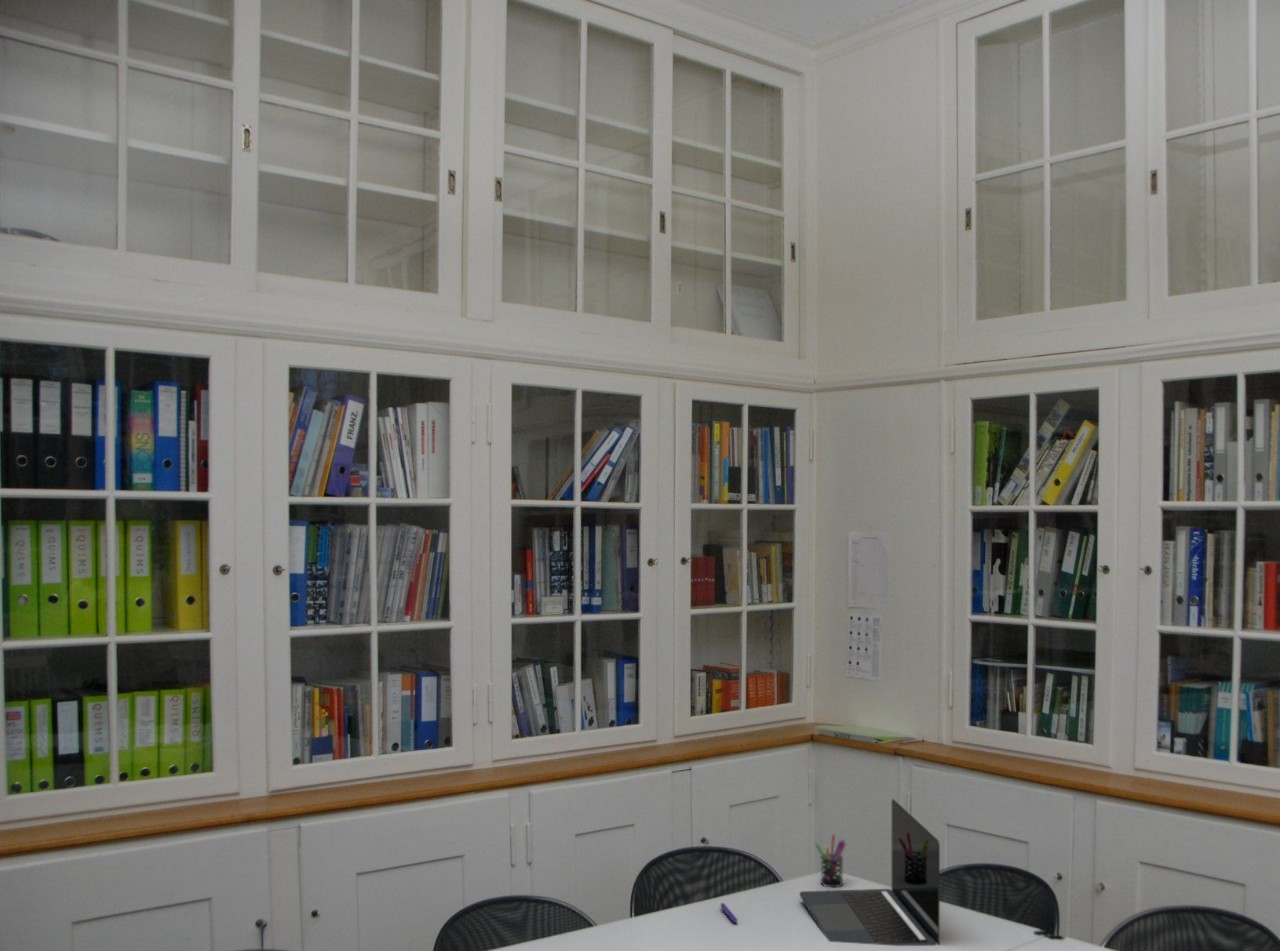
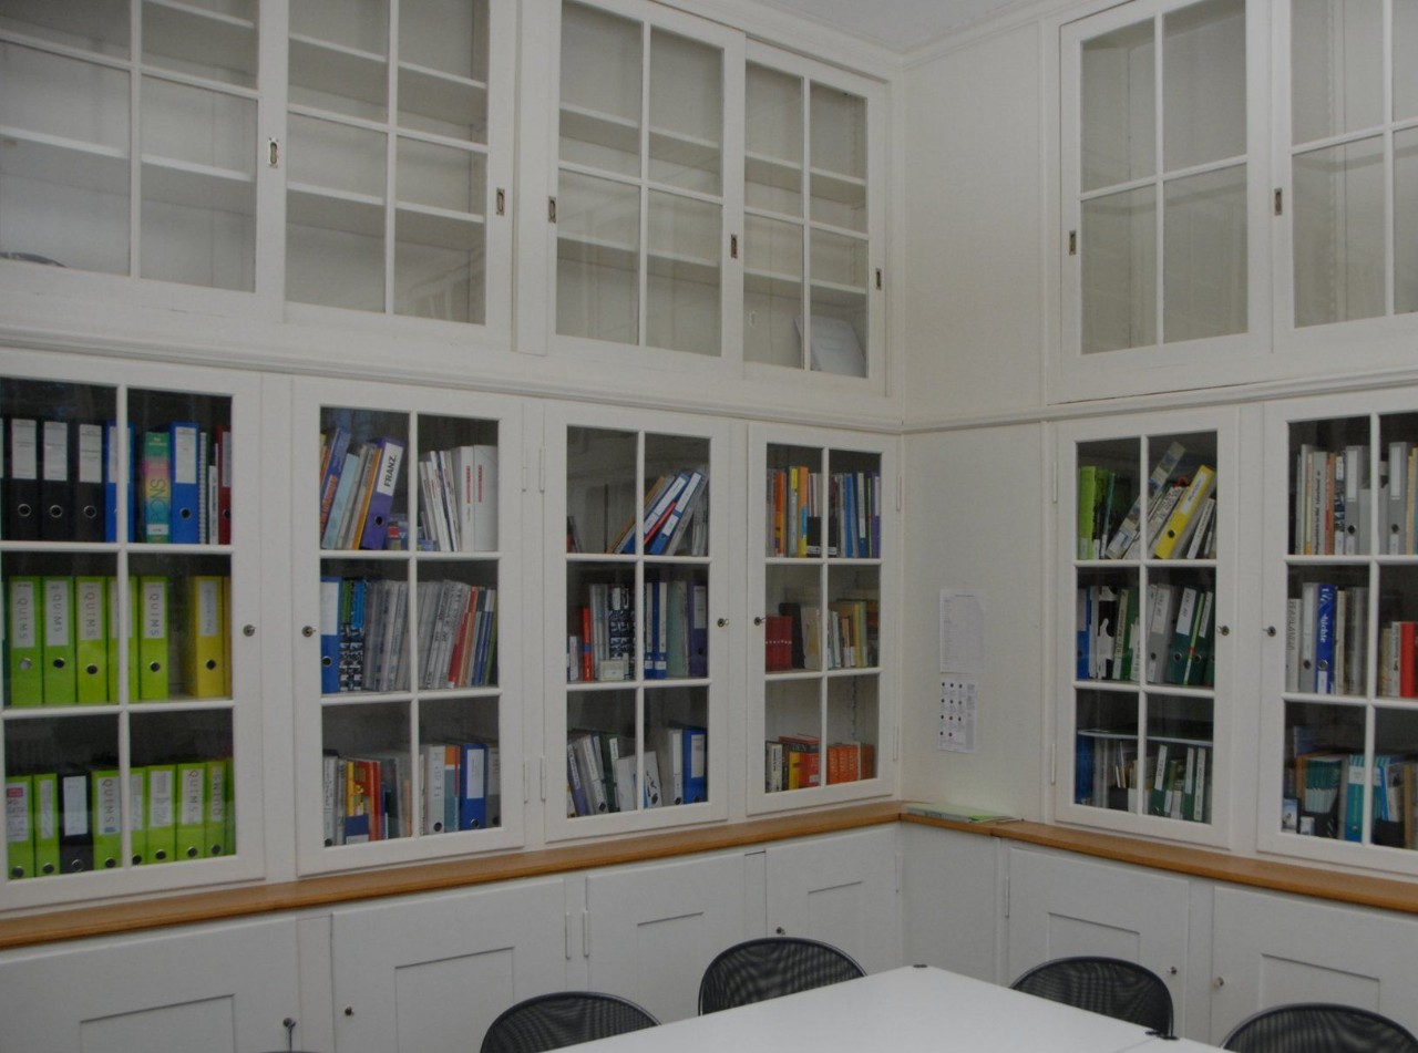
- laptop (866, 889)
- pen (728, 912)
- pen holder (829, 860)
